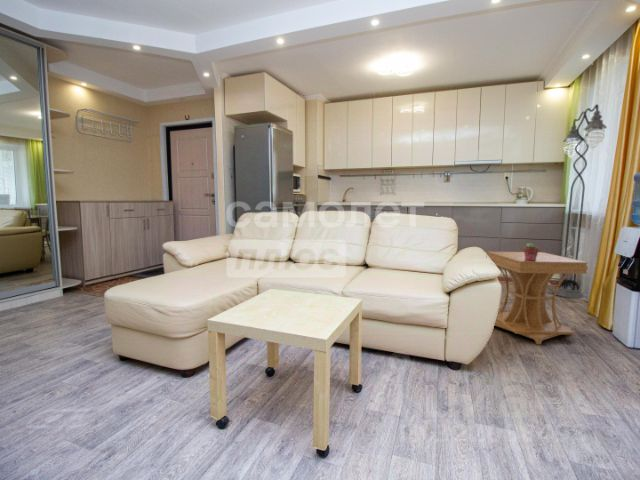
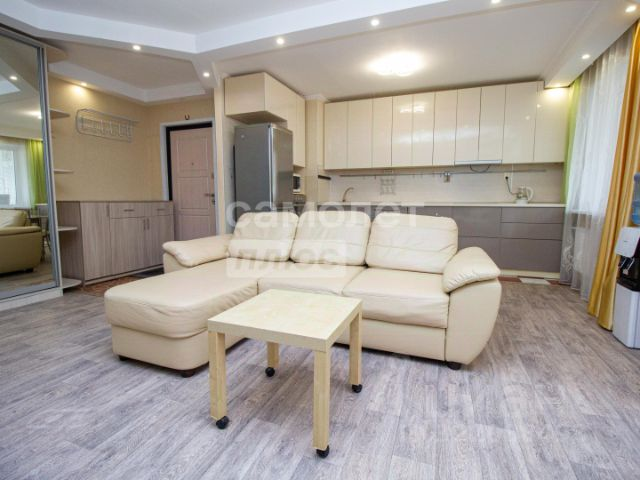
- side table (529, 293)
- potted succulent (530, 251)
- floor lamp (581, 205)
